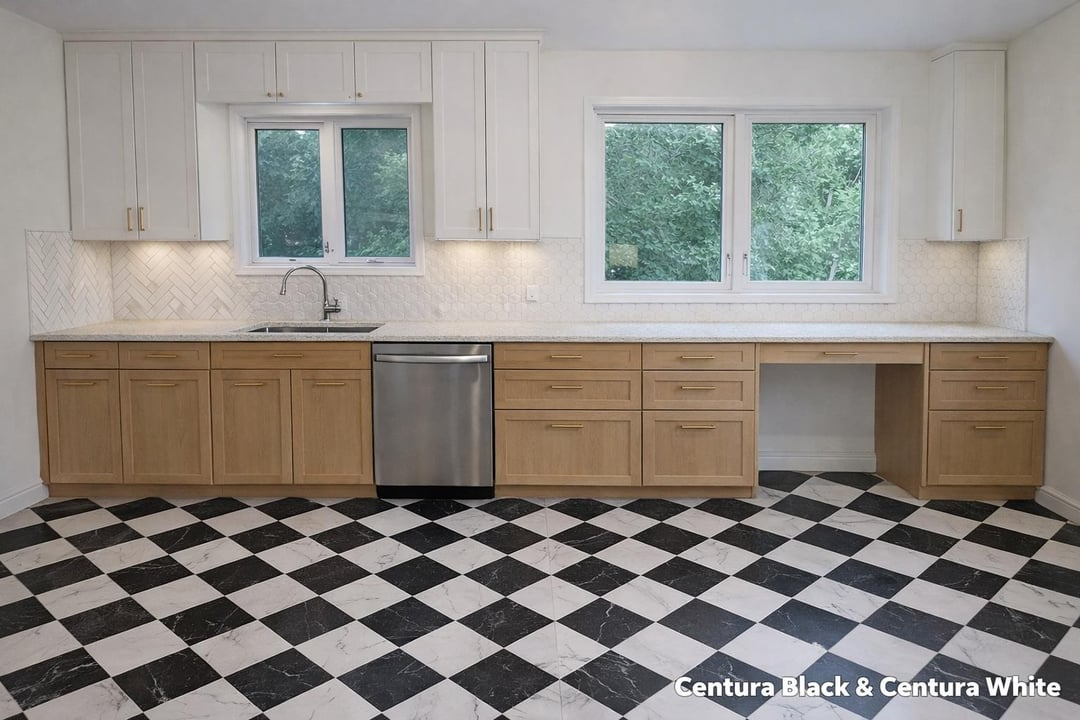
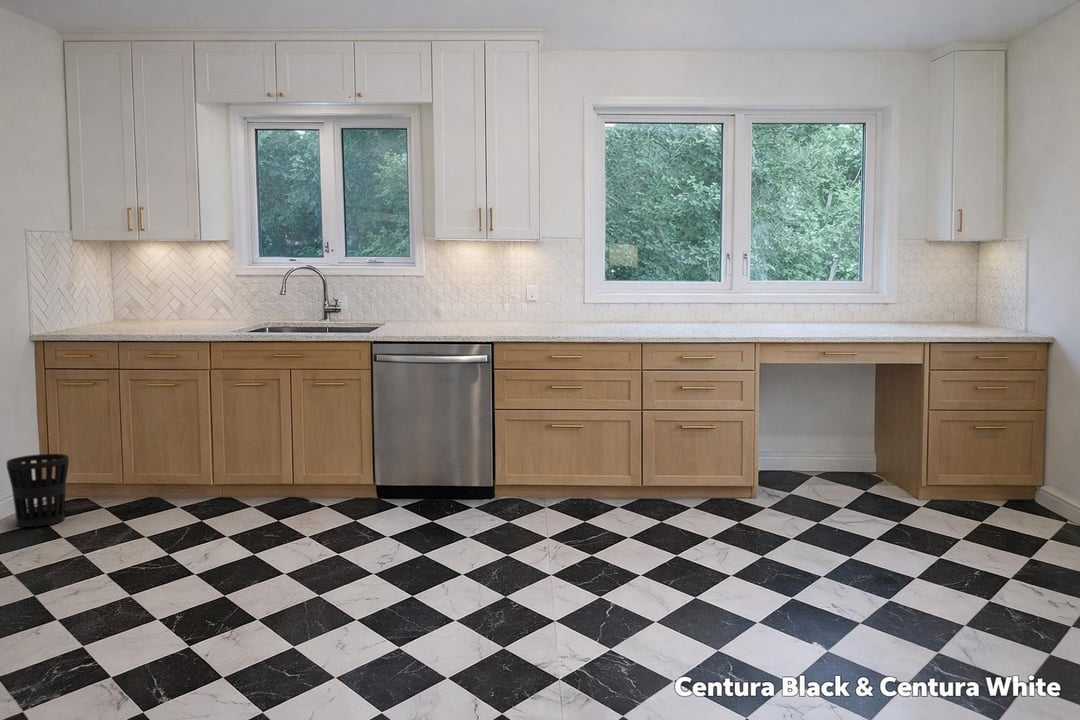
+ wastebasket (39, 489)
